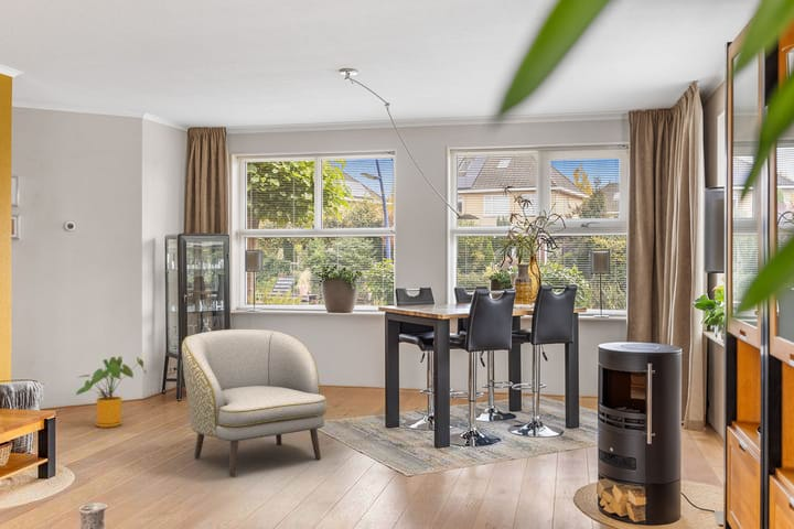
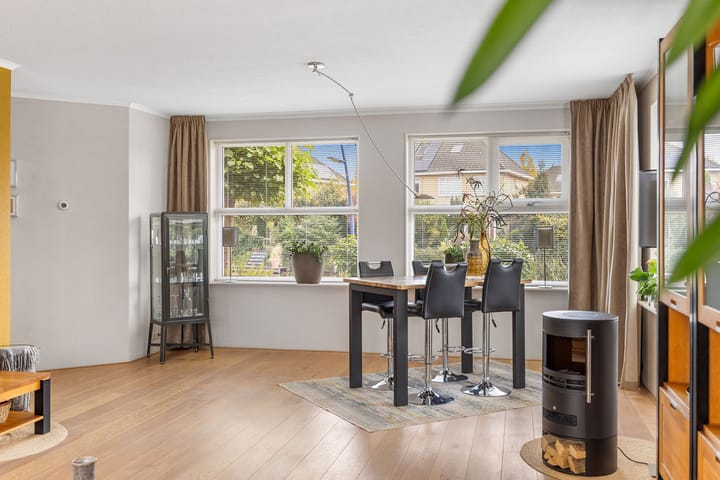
- house plant (108, 390)
- armchair (253, 395)
